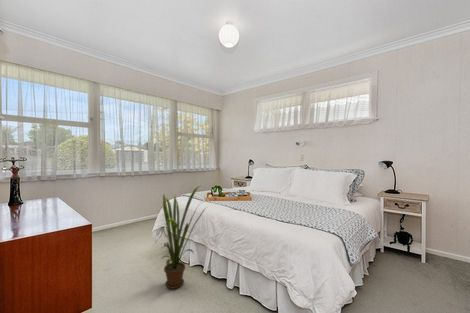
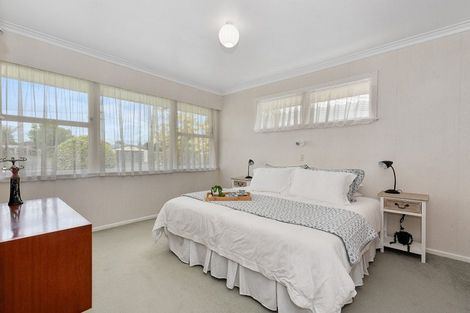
- house plant (178, 234)
